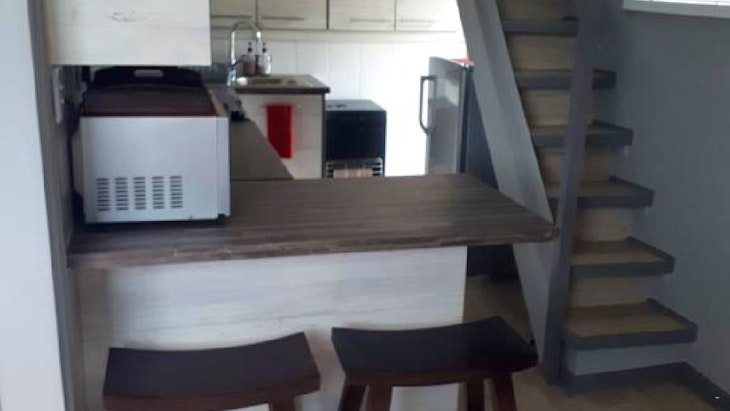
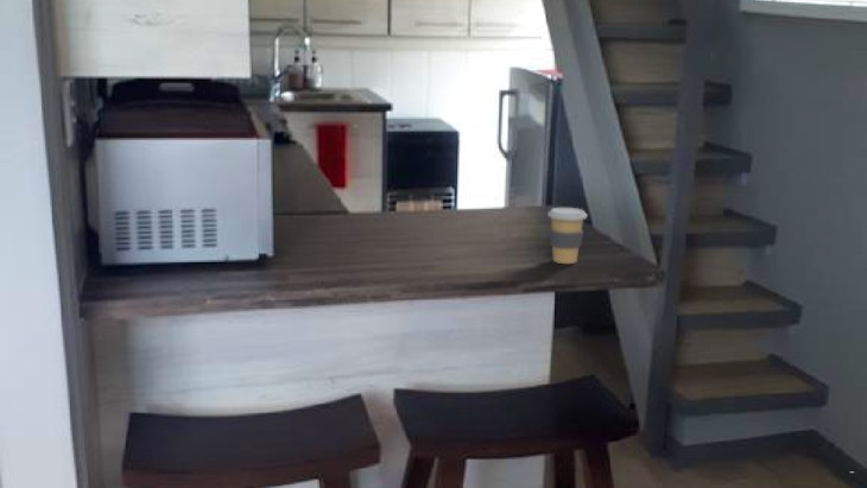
+ coffee cup (565, 235)
